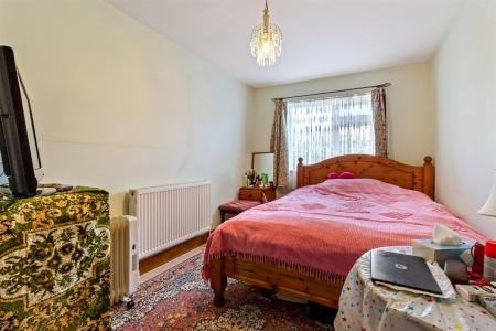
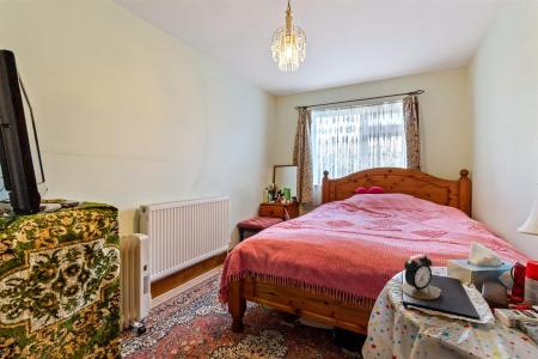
+ alarm clock (420, 273)
